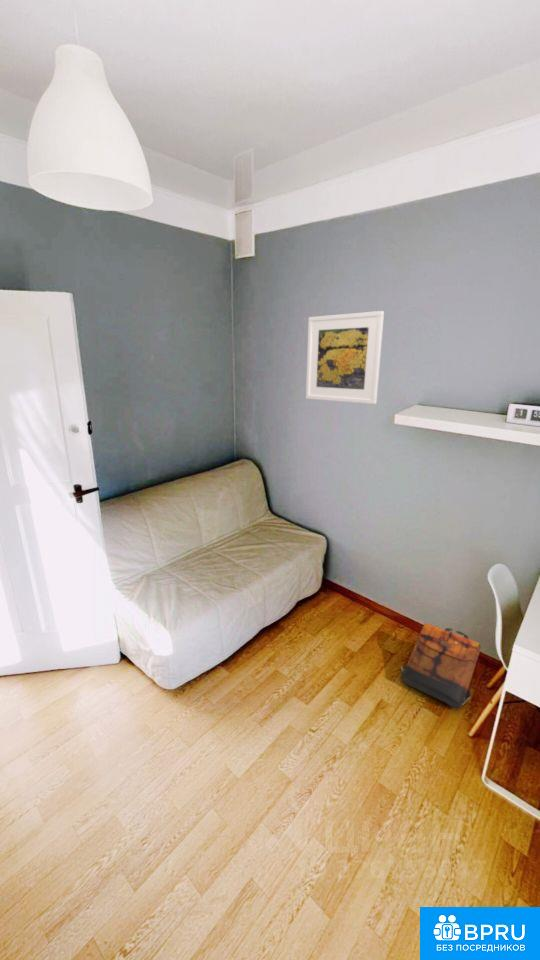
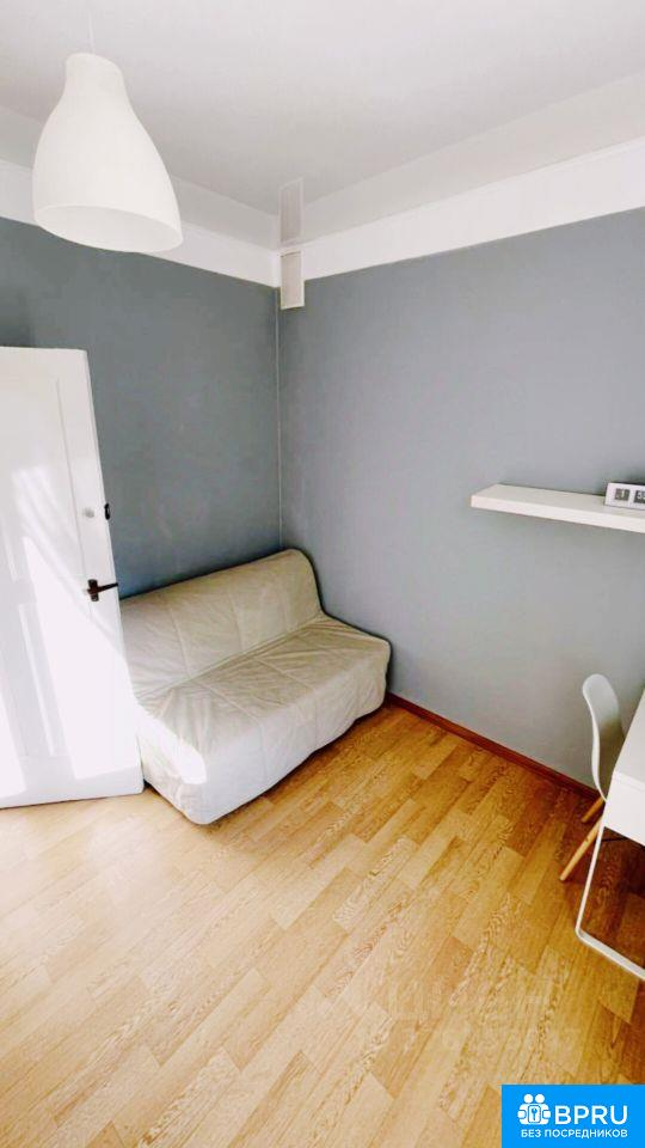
- backpack (446, 657)
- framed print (341, 359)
